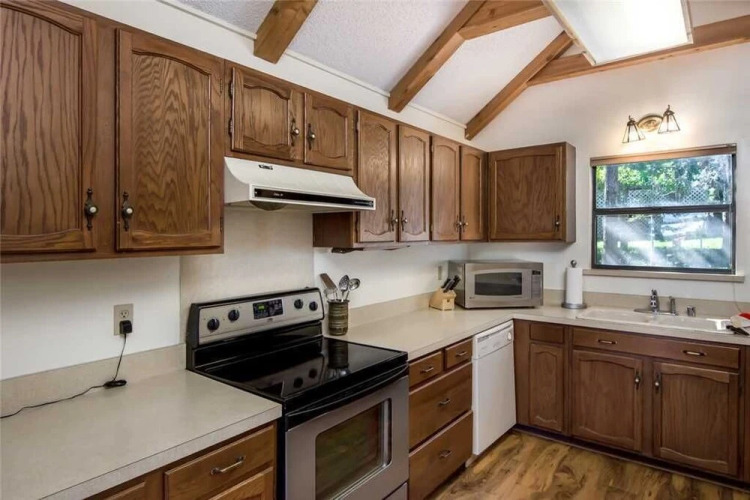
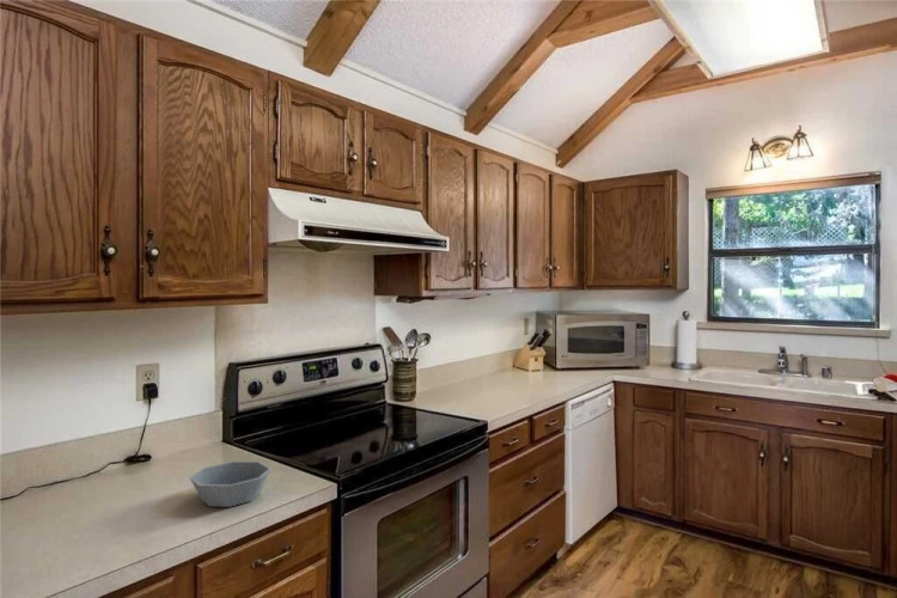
+ bowl (231, 484)
